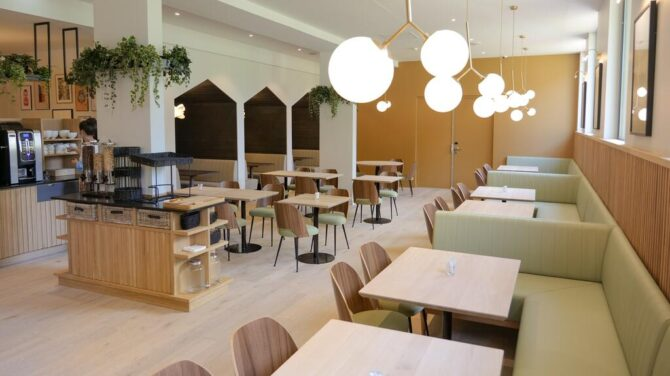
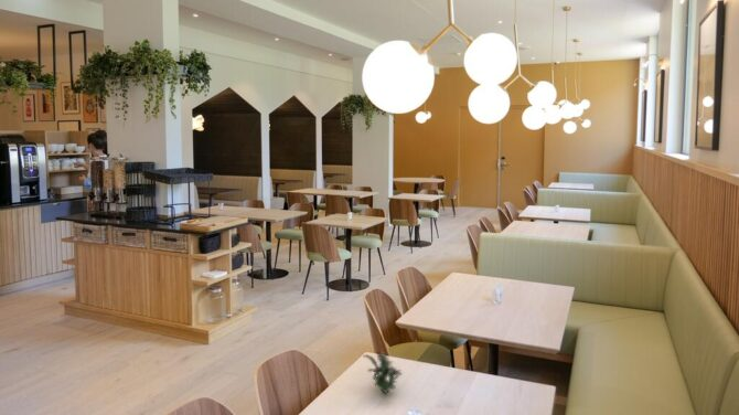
+ succulent plant (382, 374)
